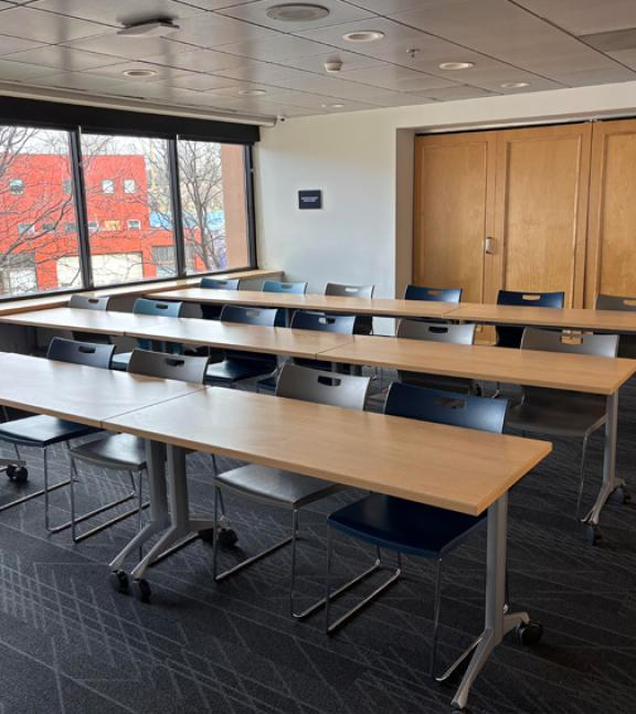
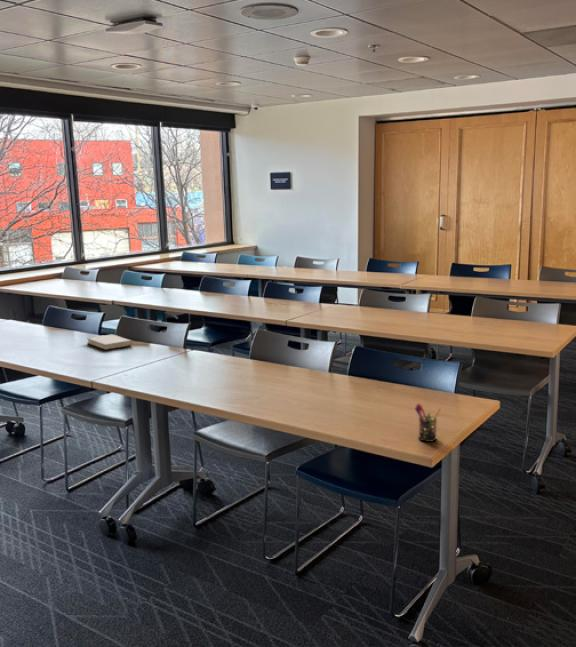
+ pen holder (426, 421)
+ book (109, 341)
